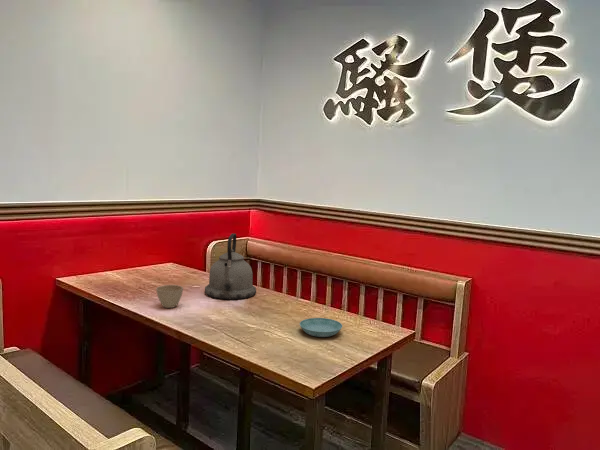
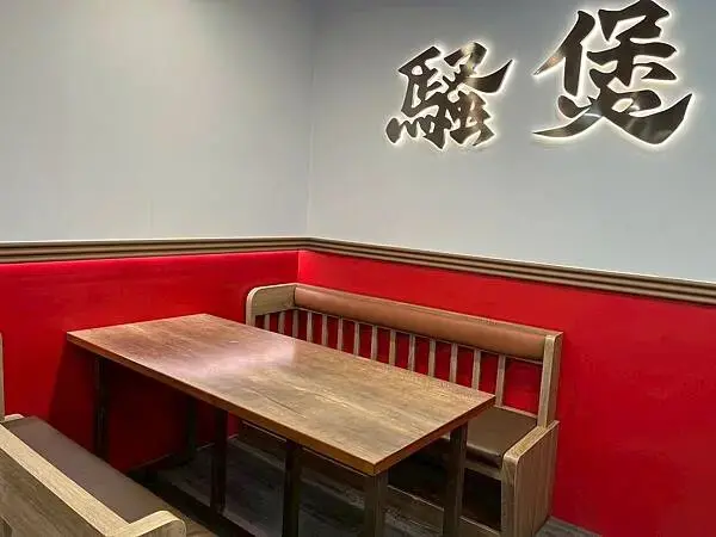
- flower pot (169, 297)
- saucer (320, 328)
- kettle (232, 264)
